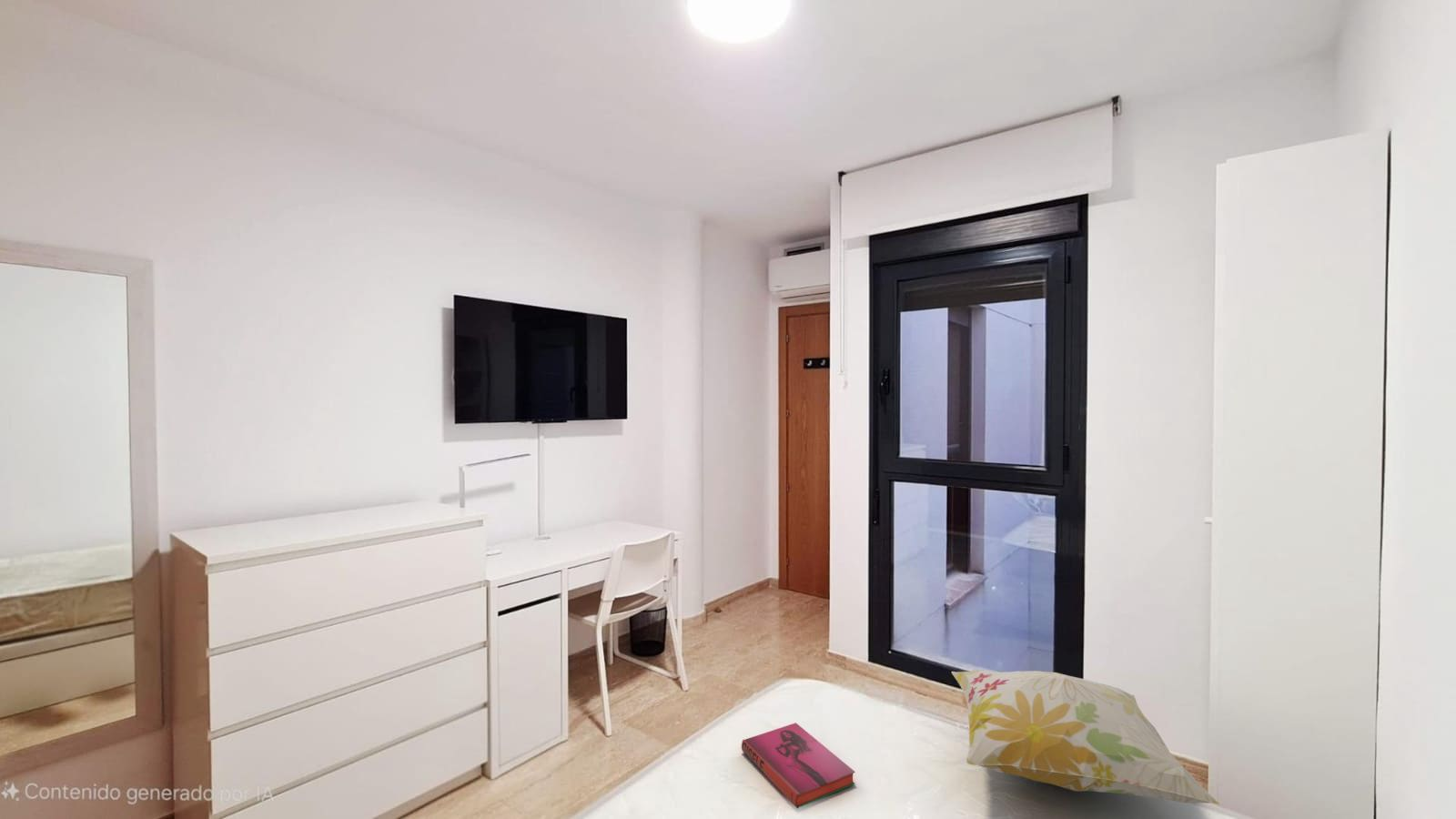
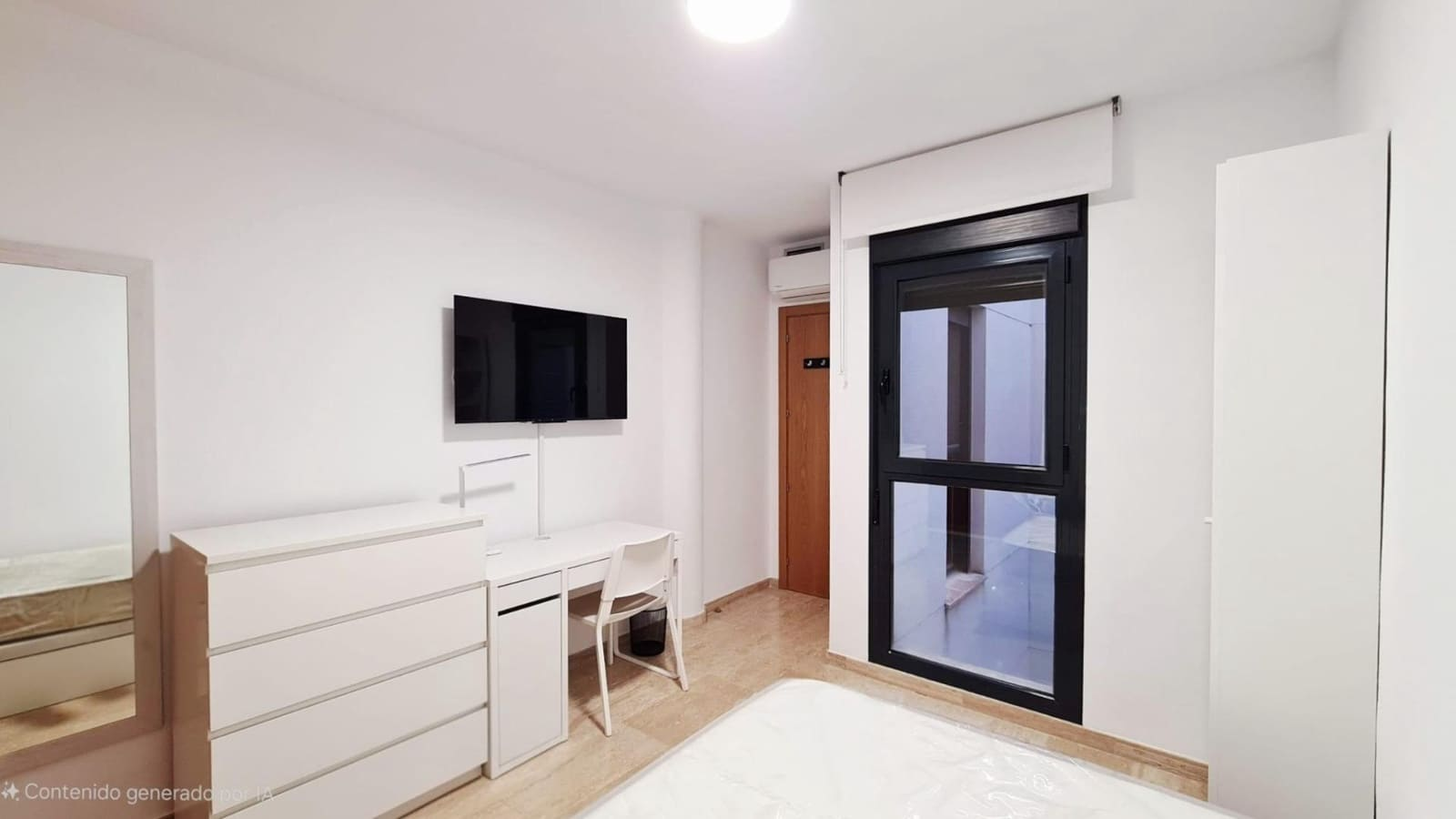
- decorative pillow (1058, 725)
- hardback book (795, 761)
